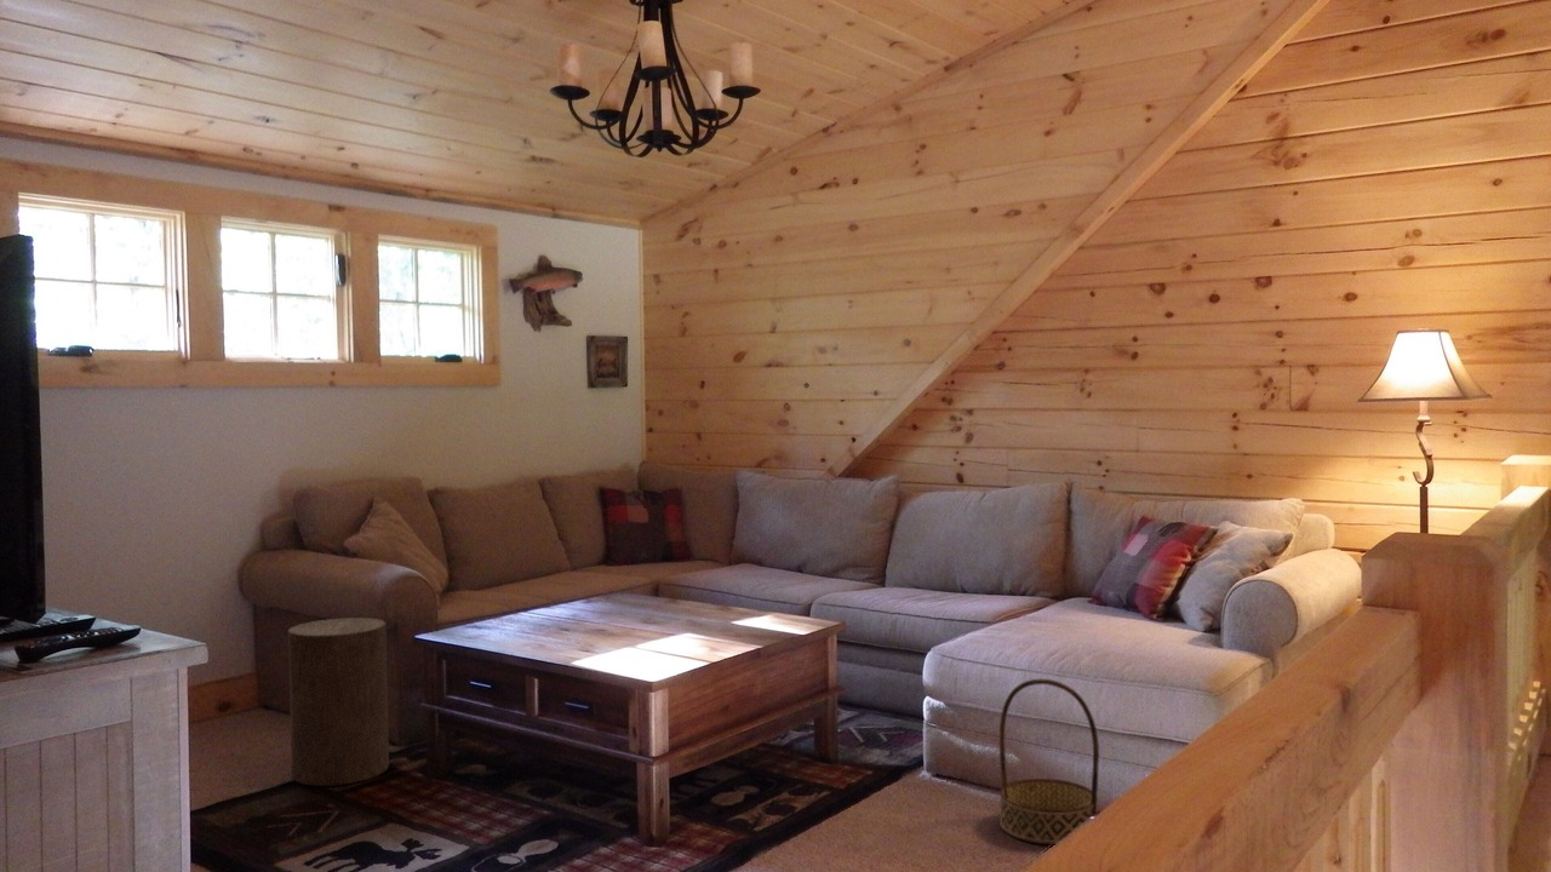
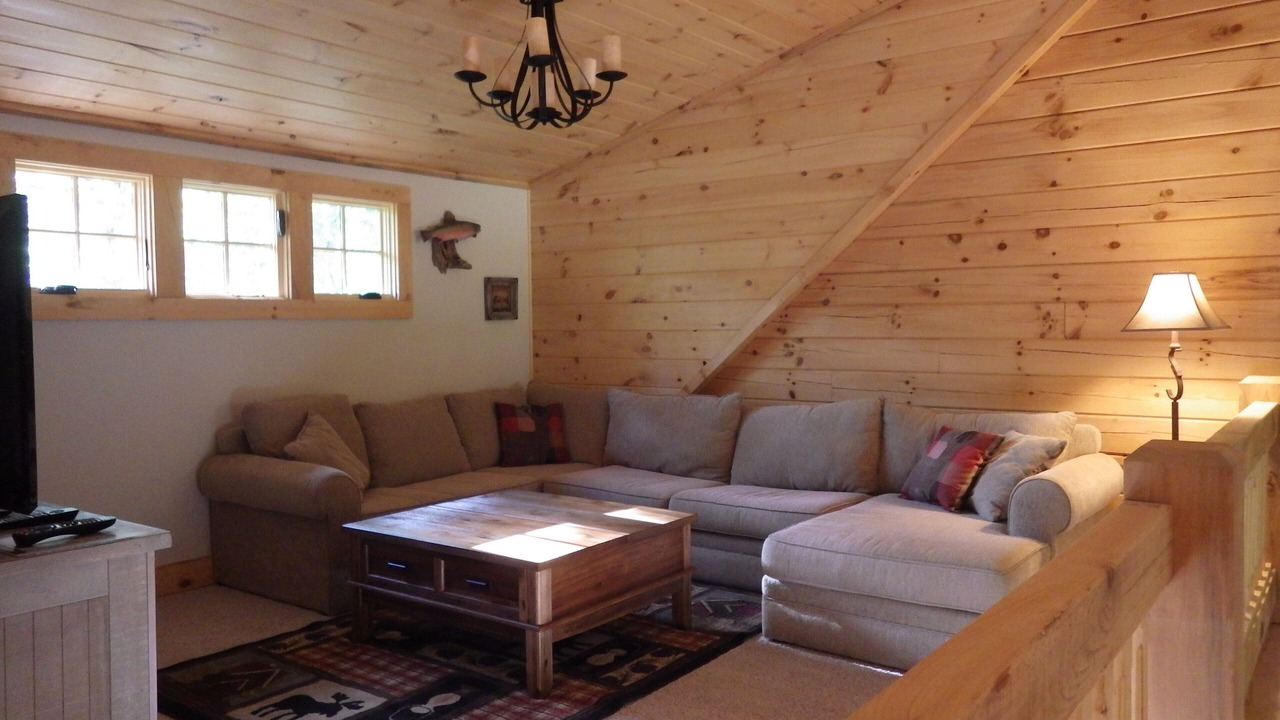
- stool (339, 698)
- basket (1047, 779)
